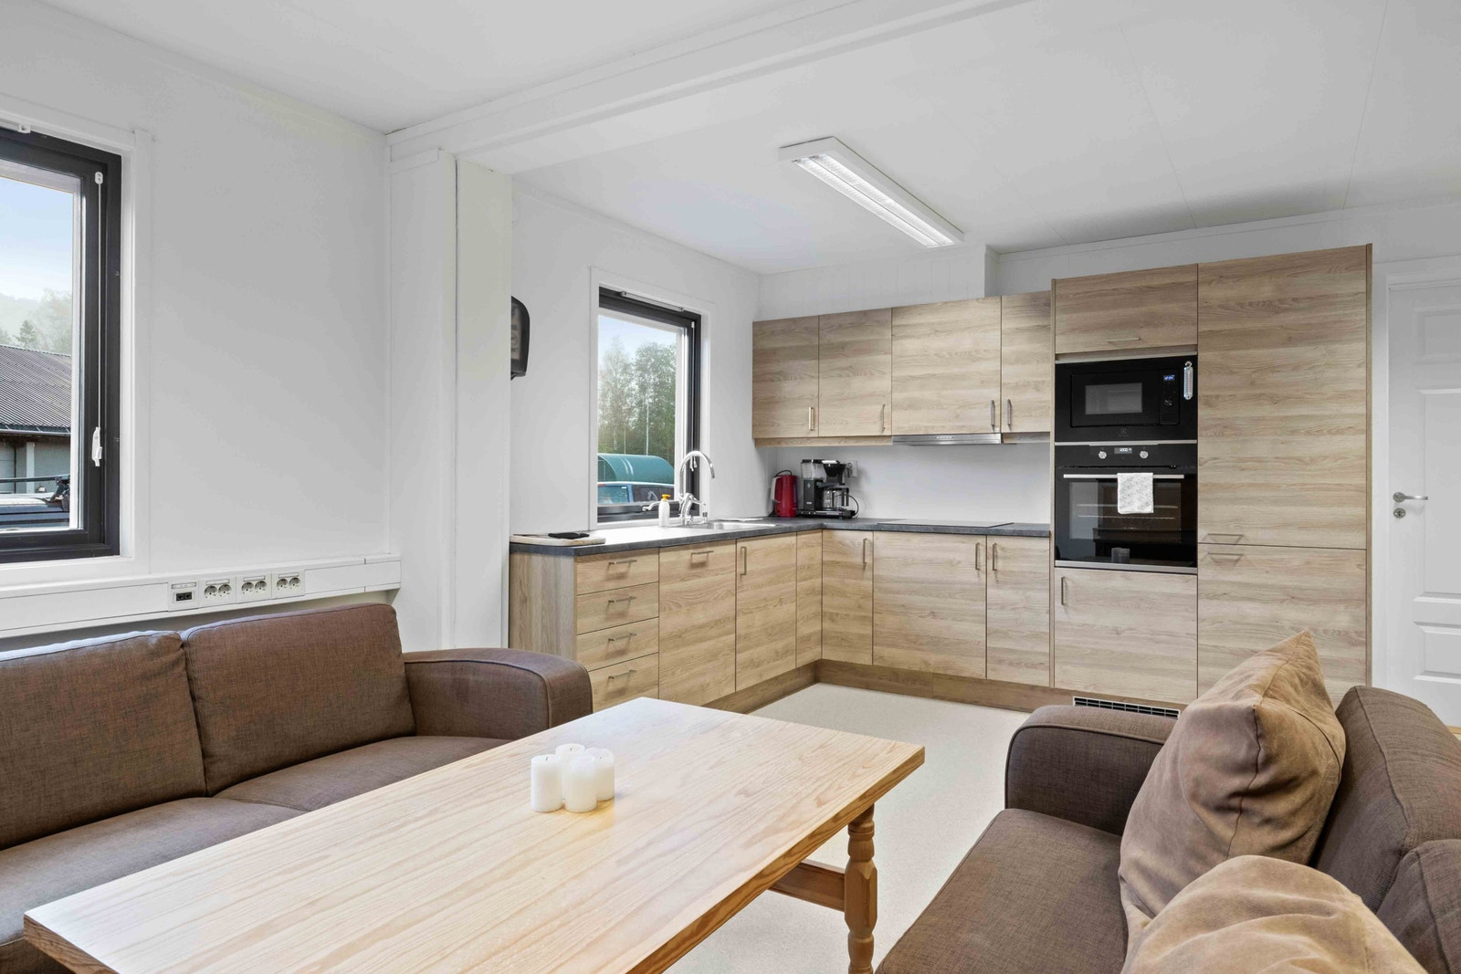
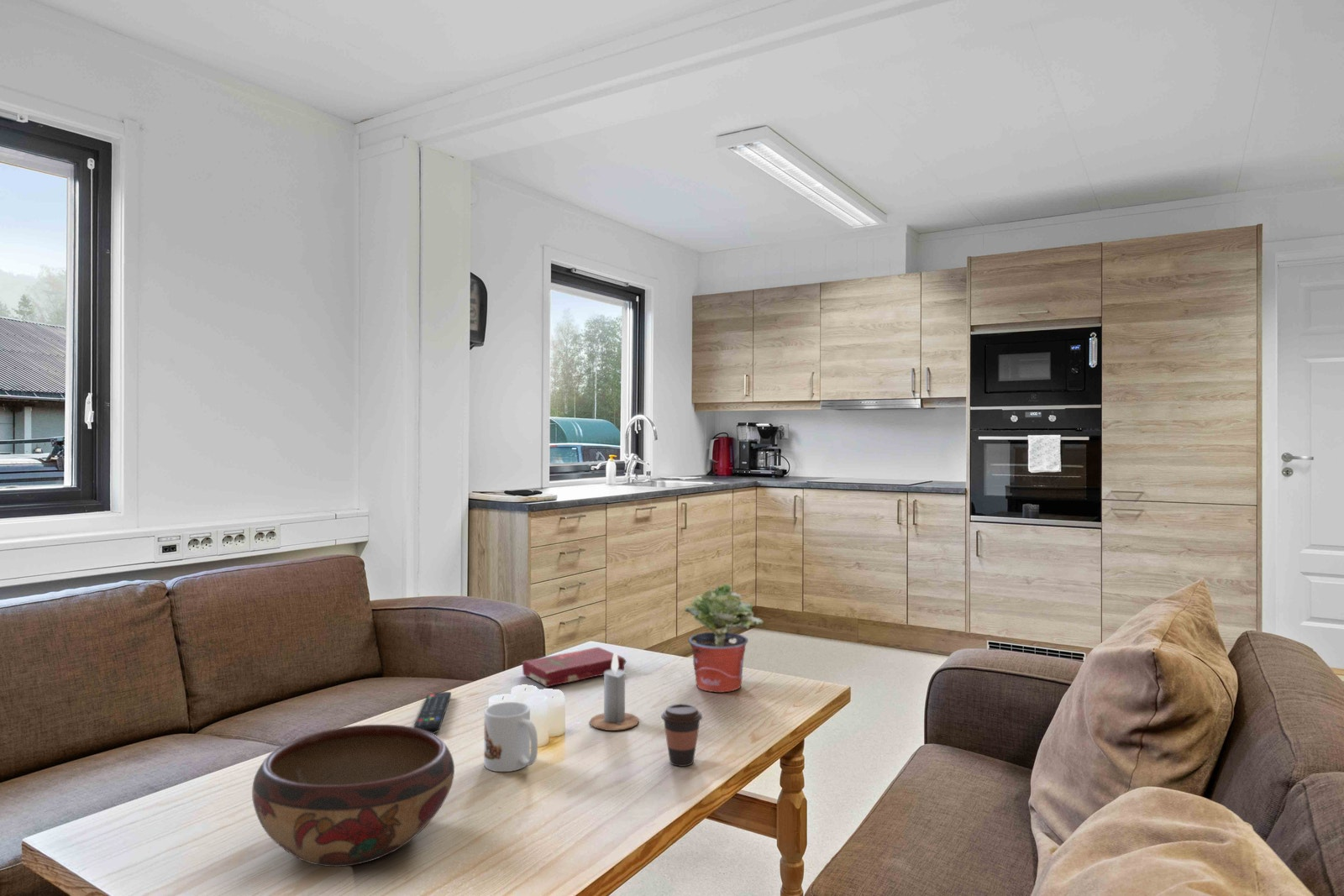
+ coffee cup (681, 735)
+ potted plant (723, 636)
+ candle (614, 686)
+ book (575, 665)
+ decorative bowl (357, 794)
+ mug (513, 738)
+ remote control (433, 712)
